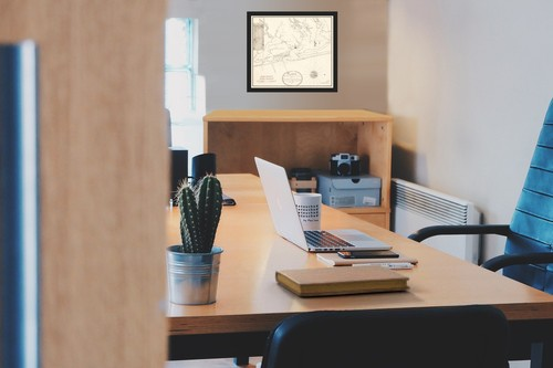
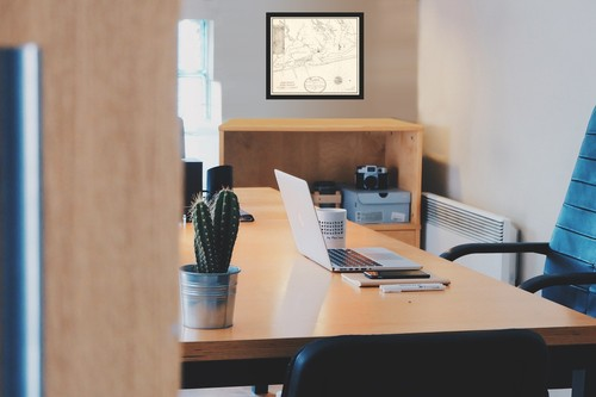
- notebook (341, 278)
